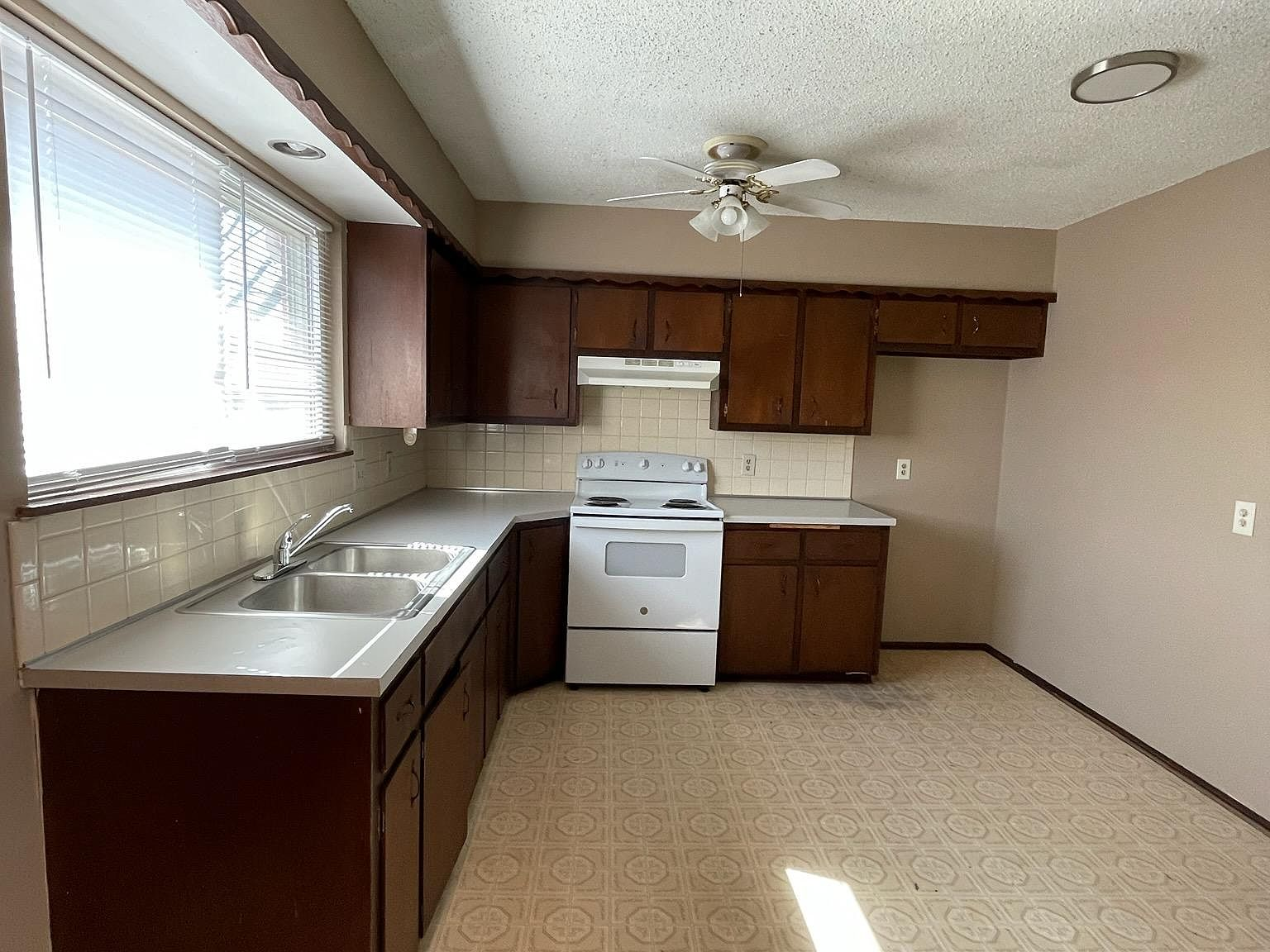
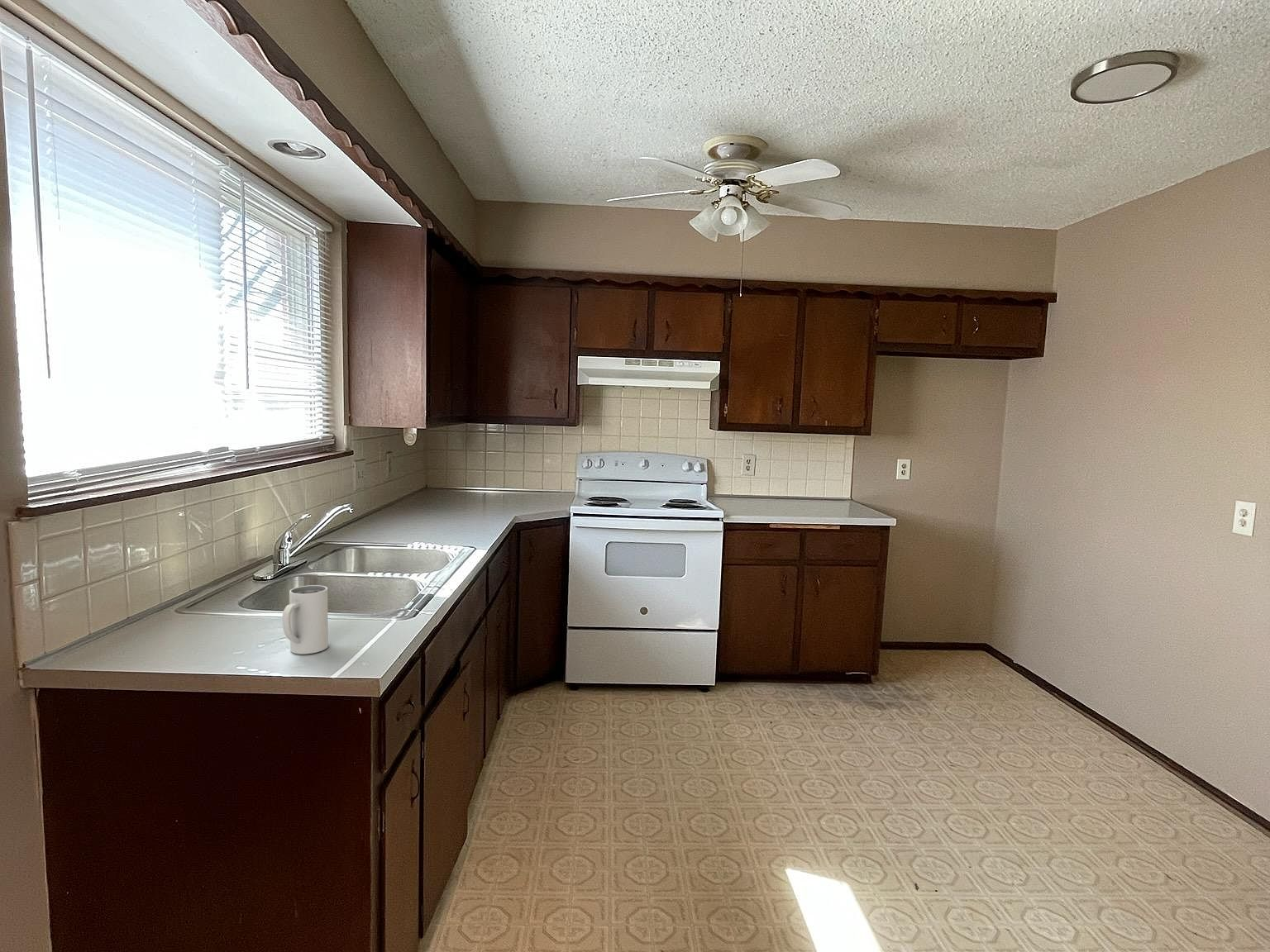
+ mug (303, 621)
